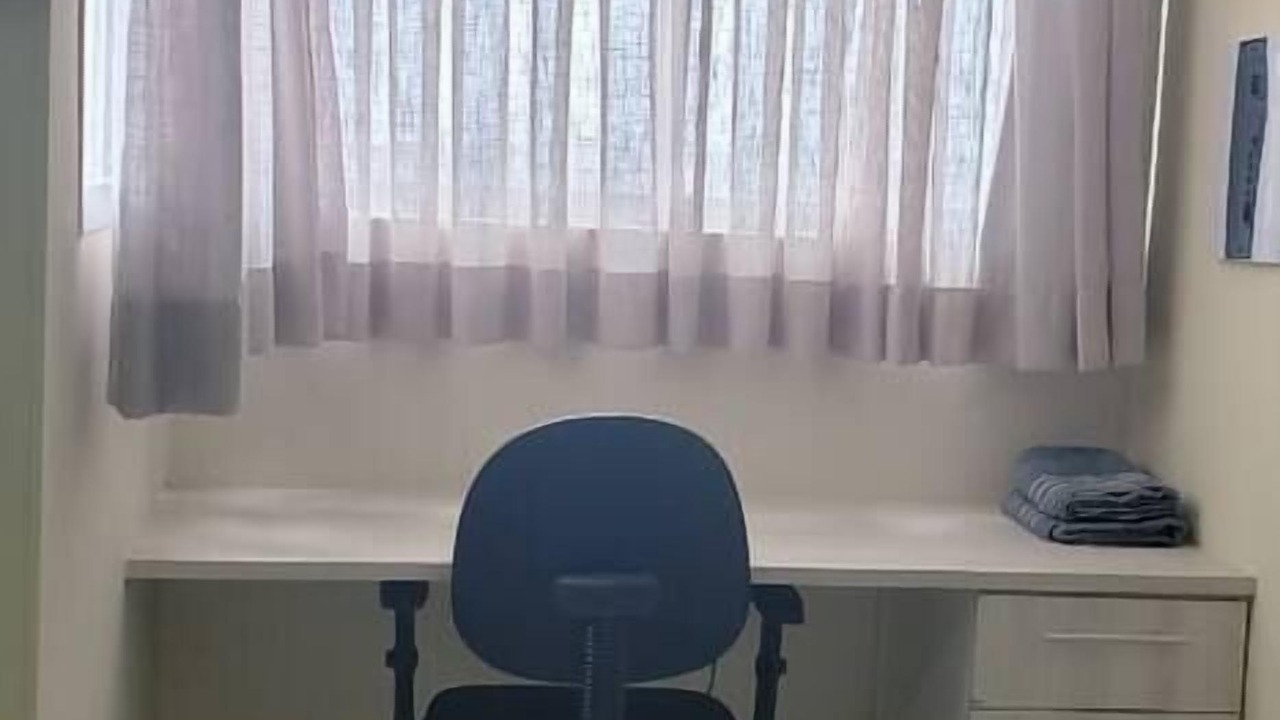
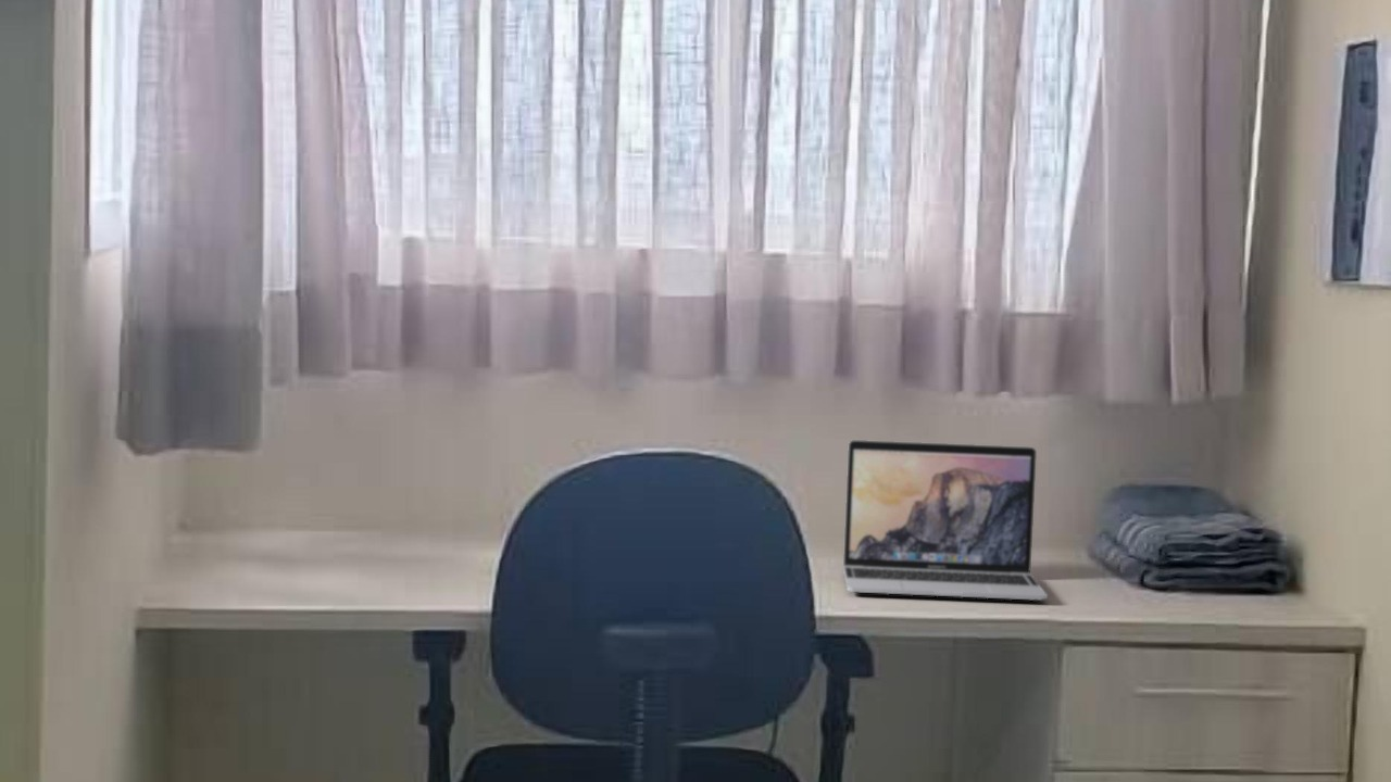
+ laptop (944, 518)
